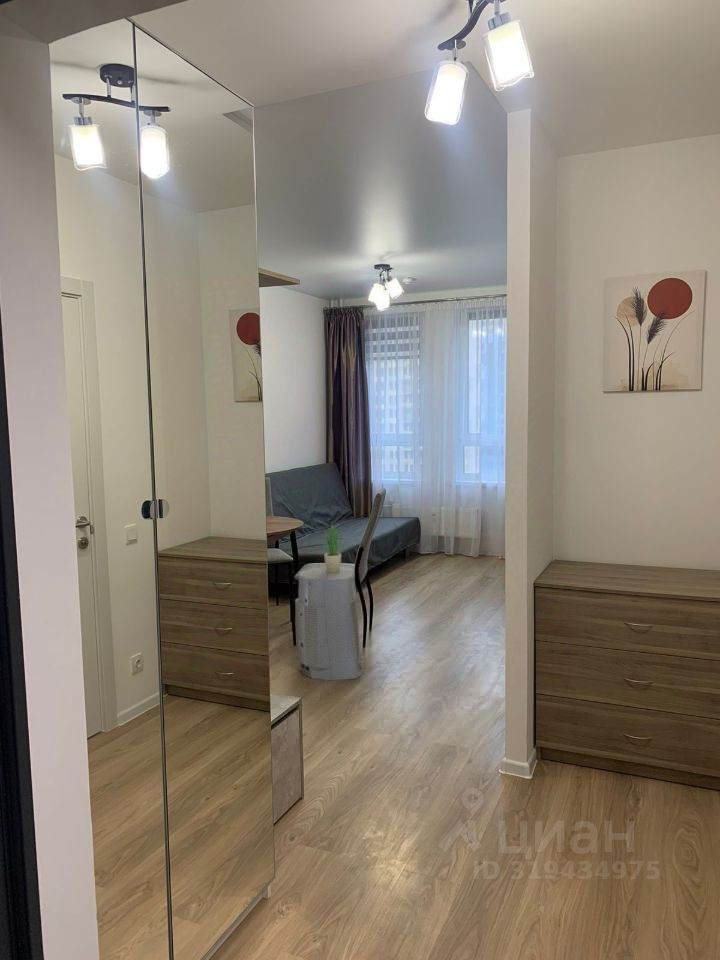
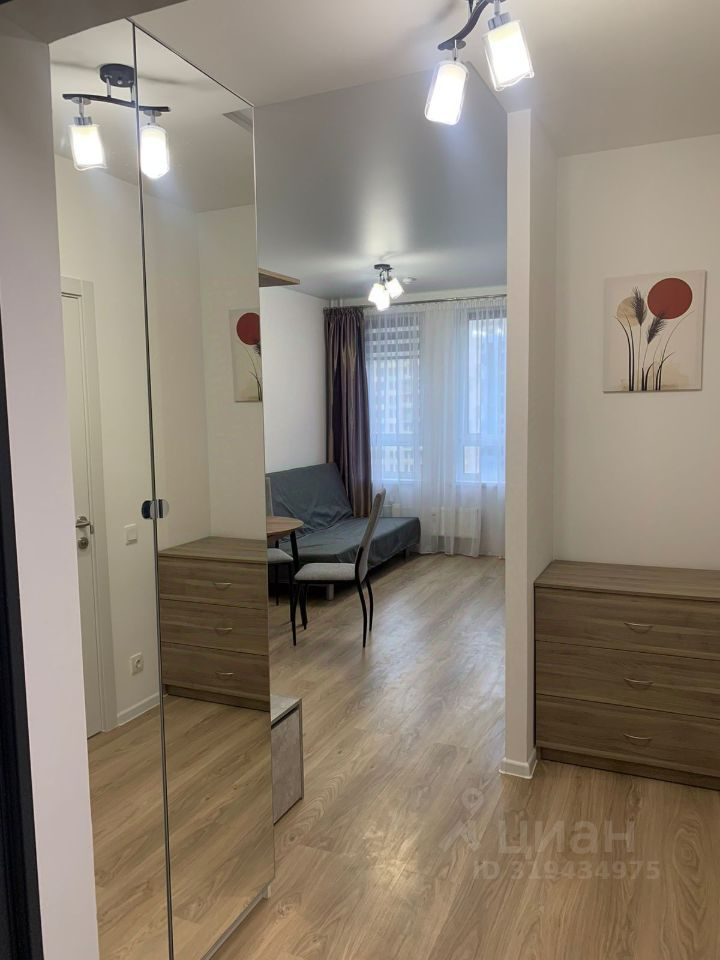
- potted plant (333, 546)
- air purifier (329, 621)
